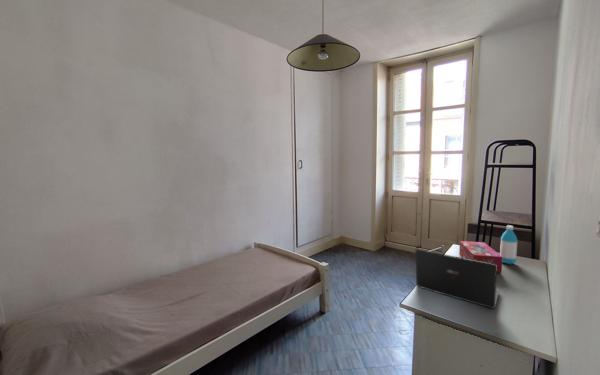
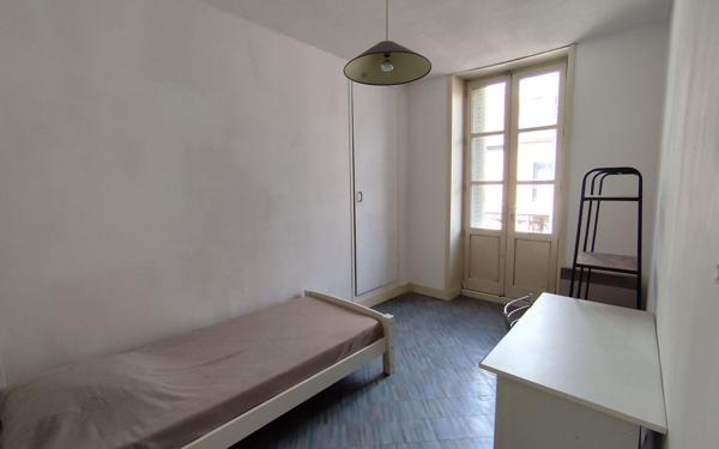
- water bottle (508, 244)
- tissue box (478, 255)
- laptop (457, 269)
